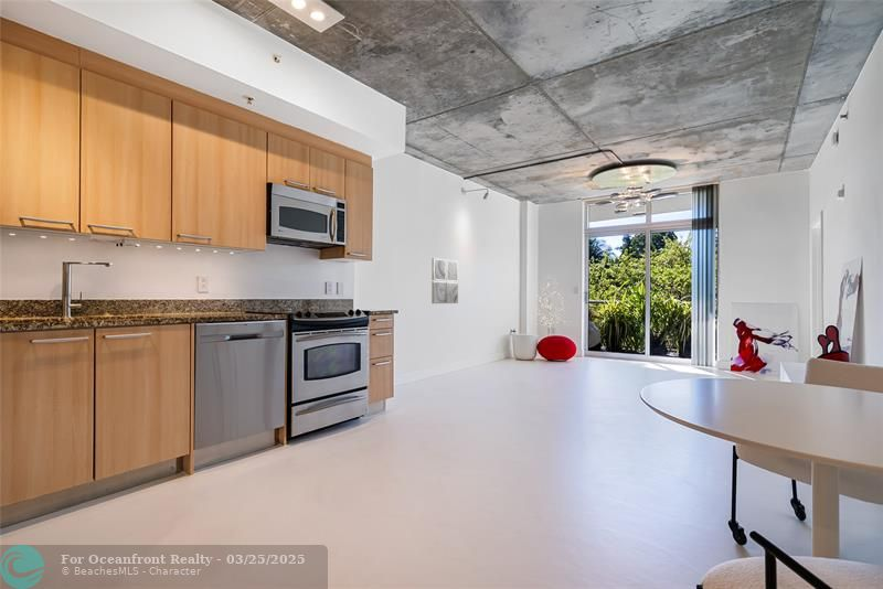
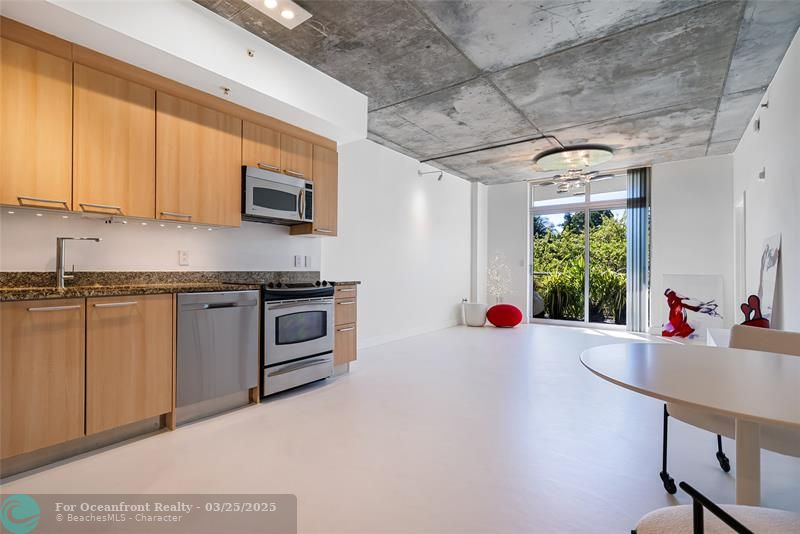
- wall art (445, 280)
